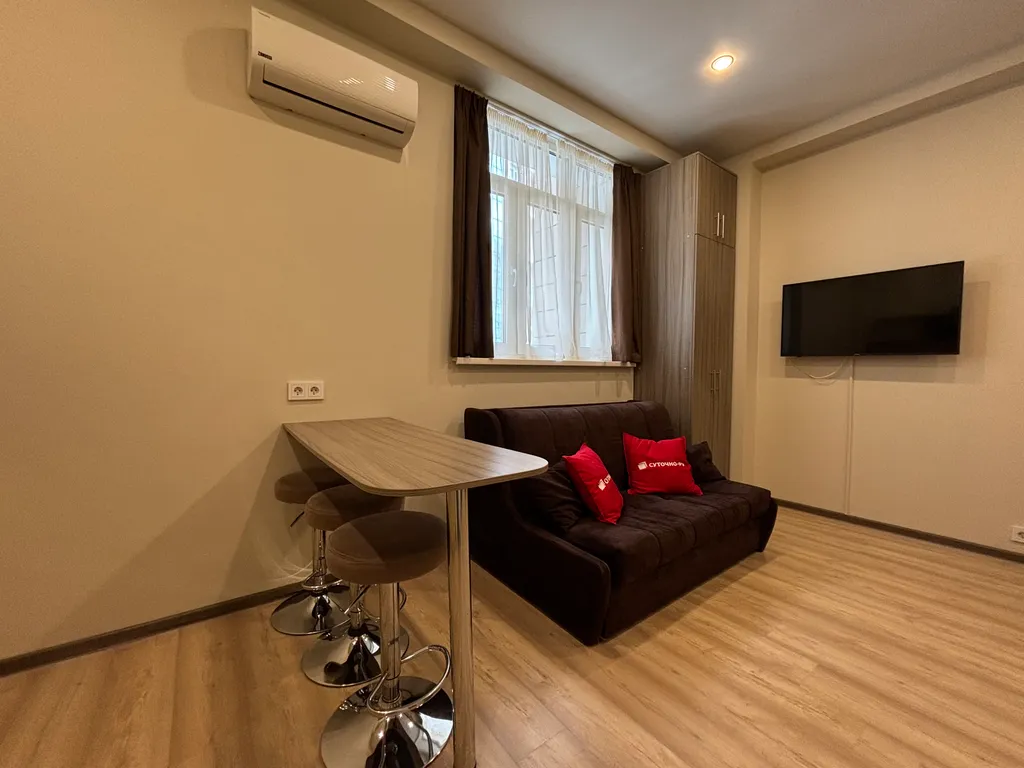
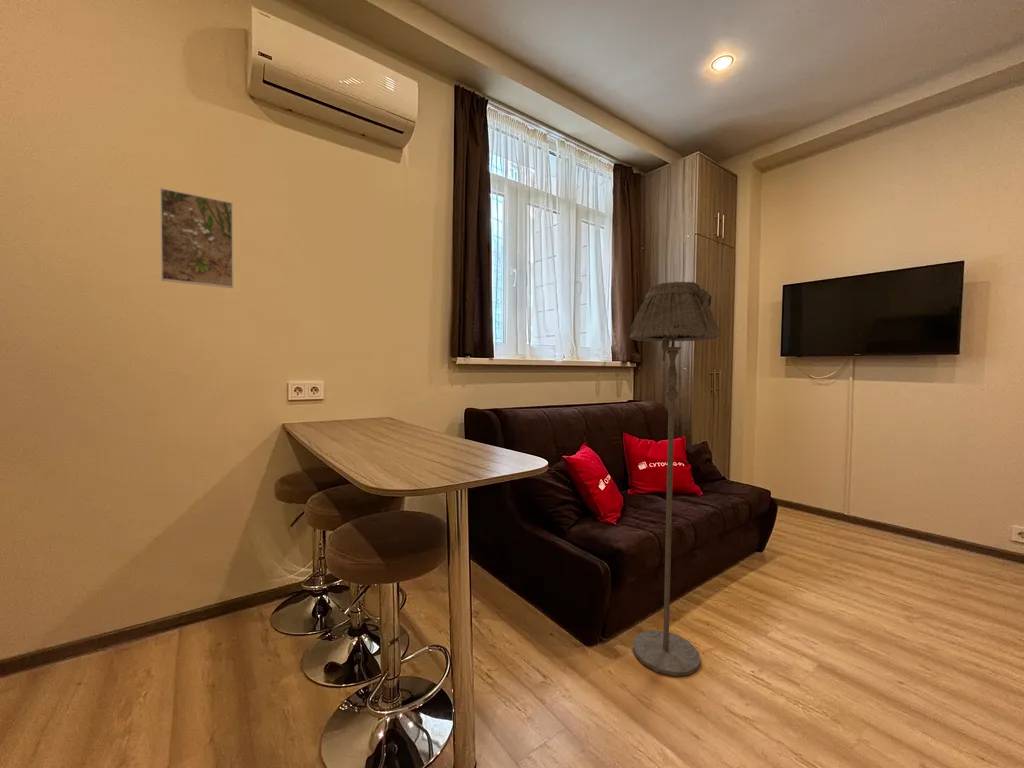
+ floor lamp (669, 472)
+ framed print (198, 240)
